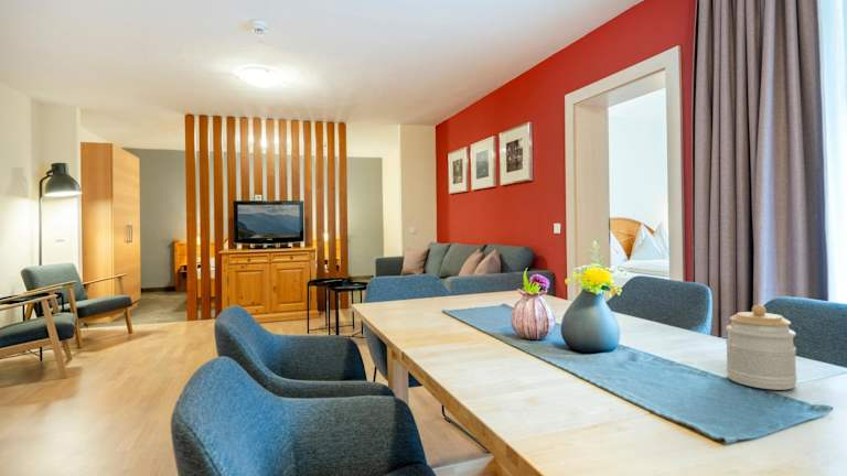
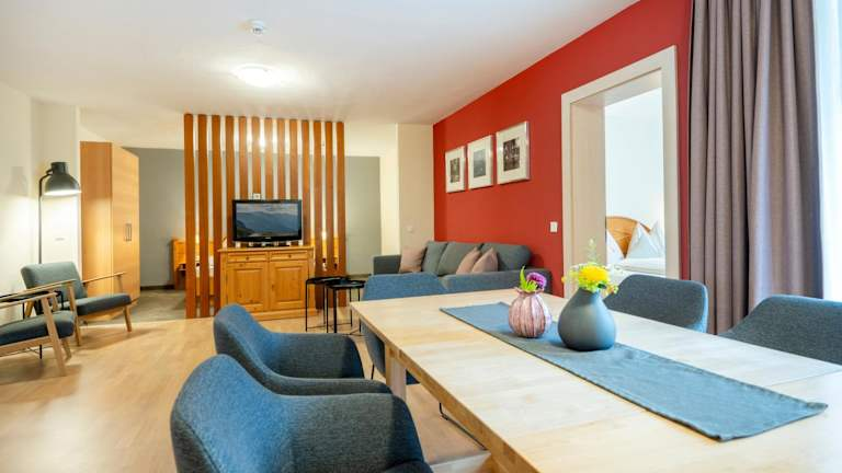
- jar (759, 343)
